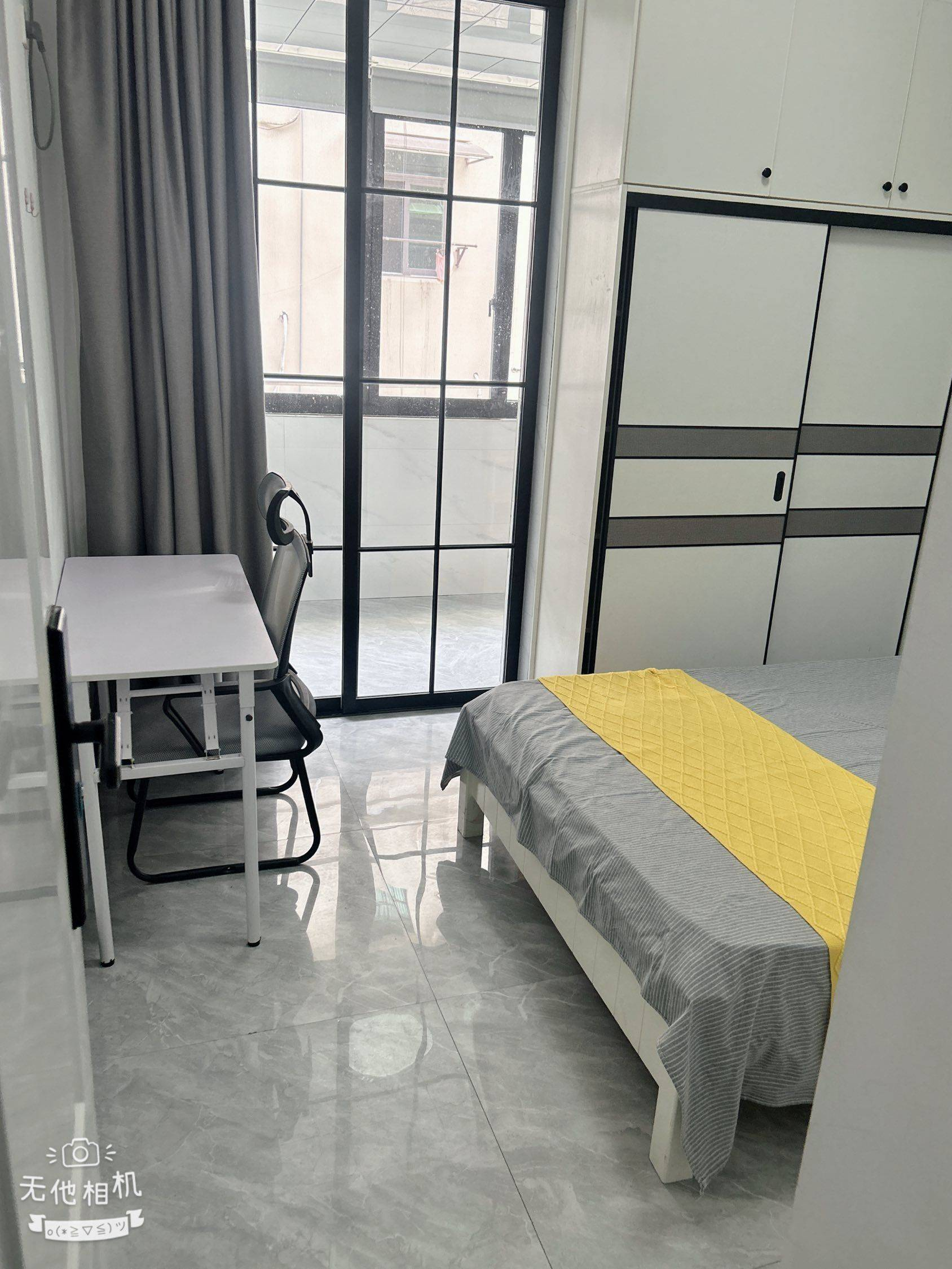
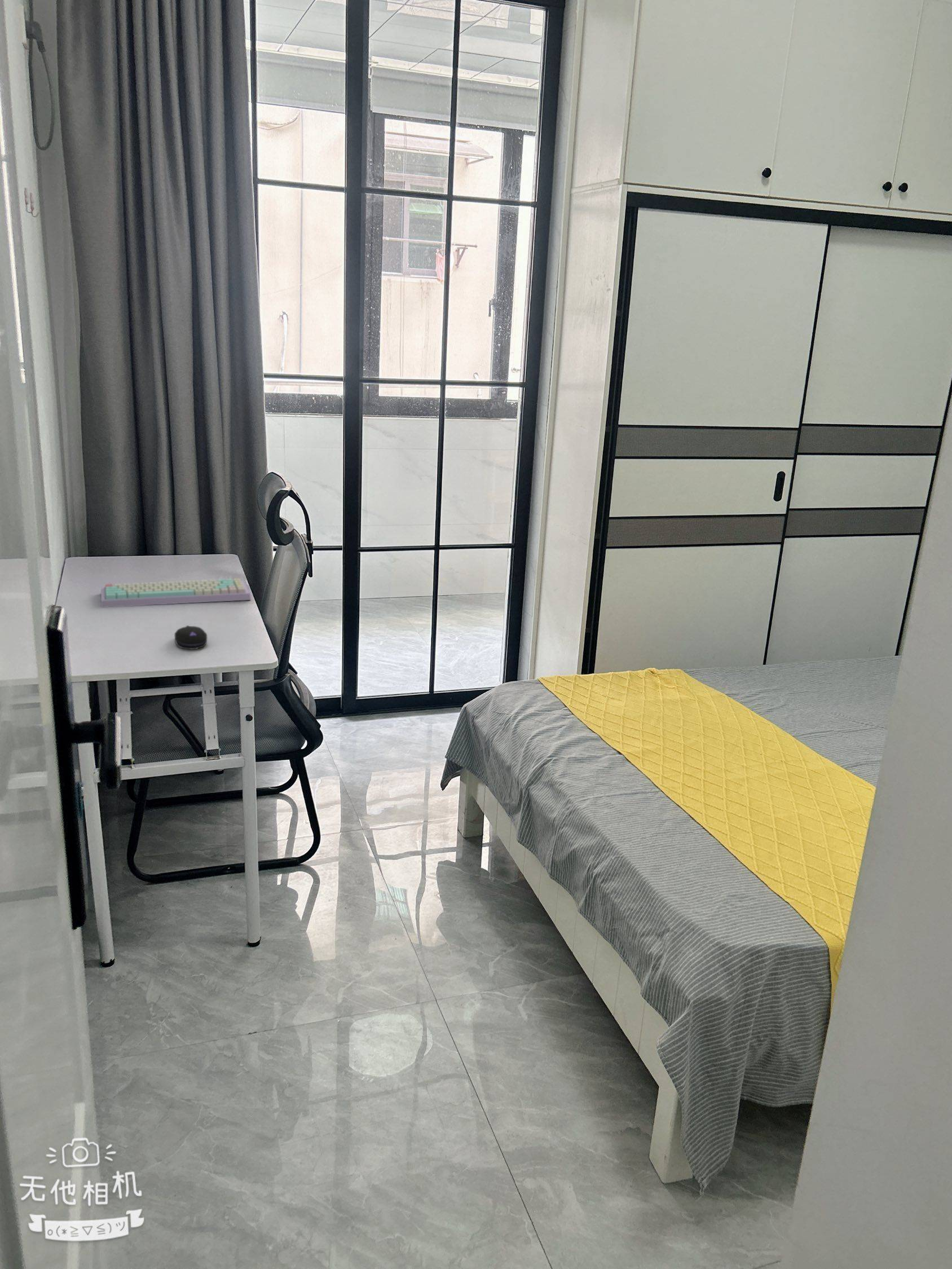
+ computer mouse (190, 635)
+ keyboard (175, 591)
